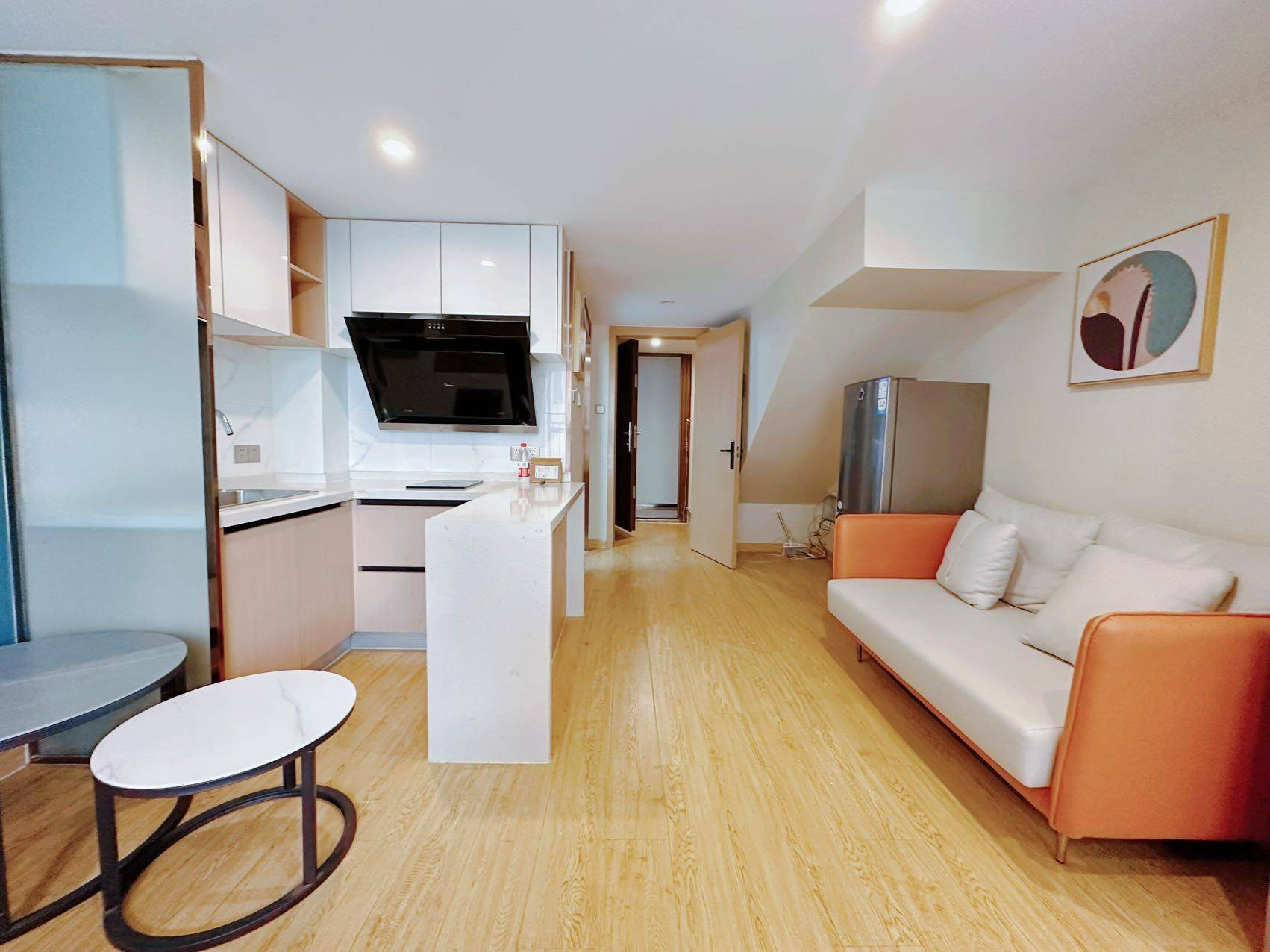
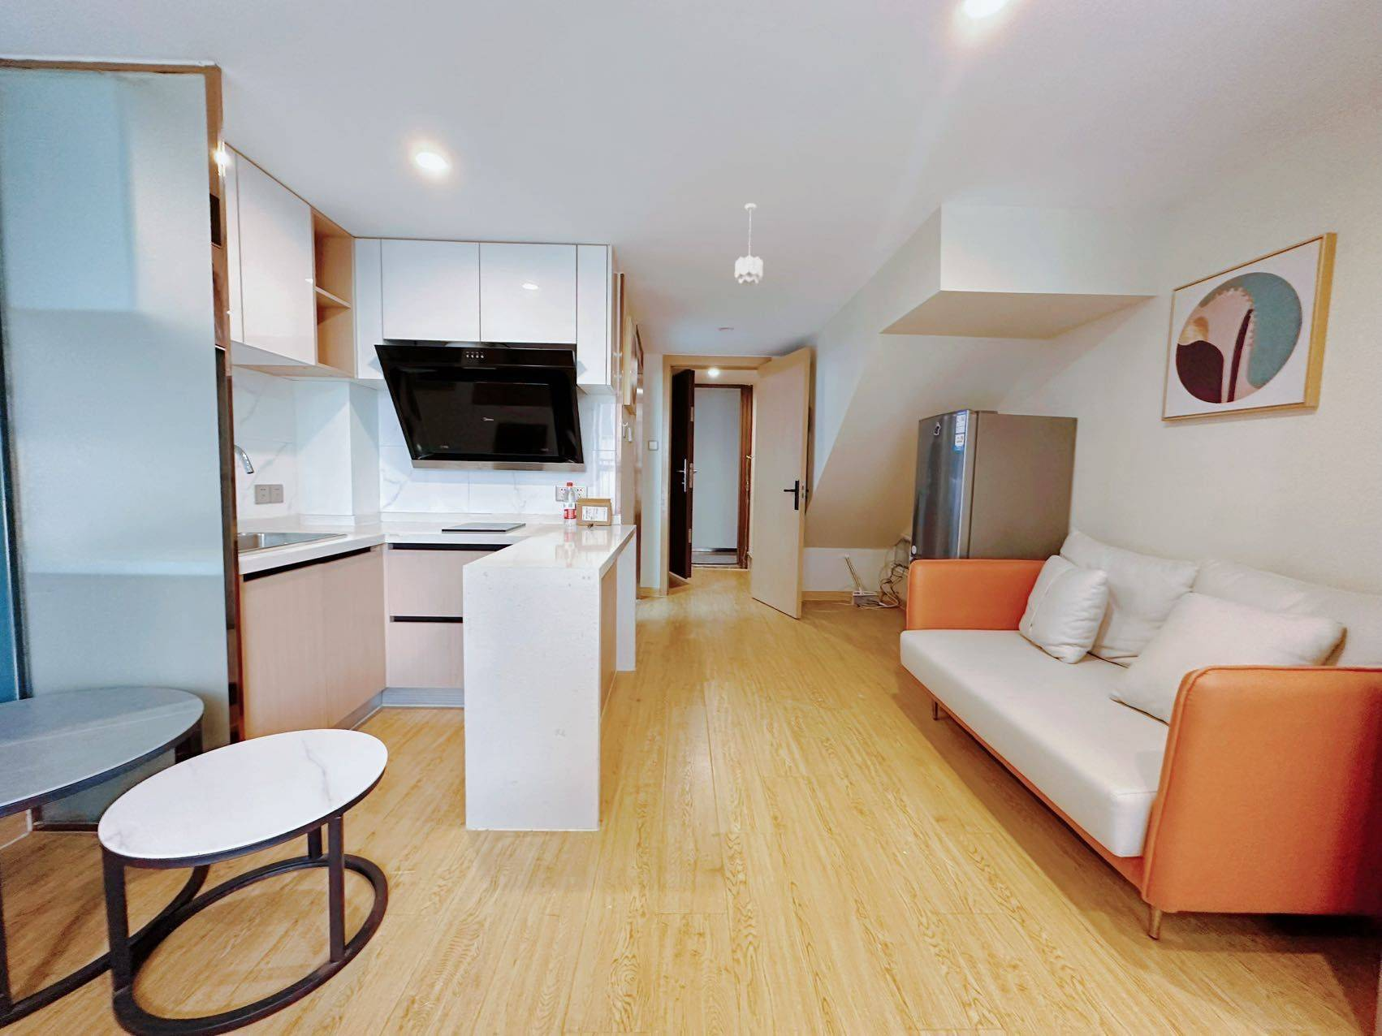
+ pendant light (750, 245)
